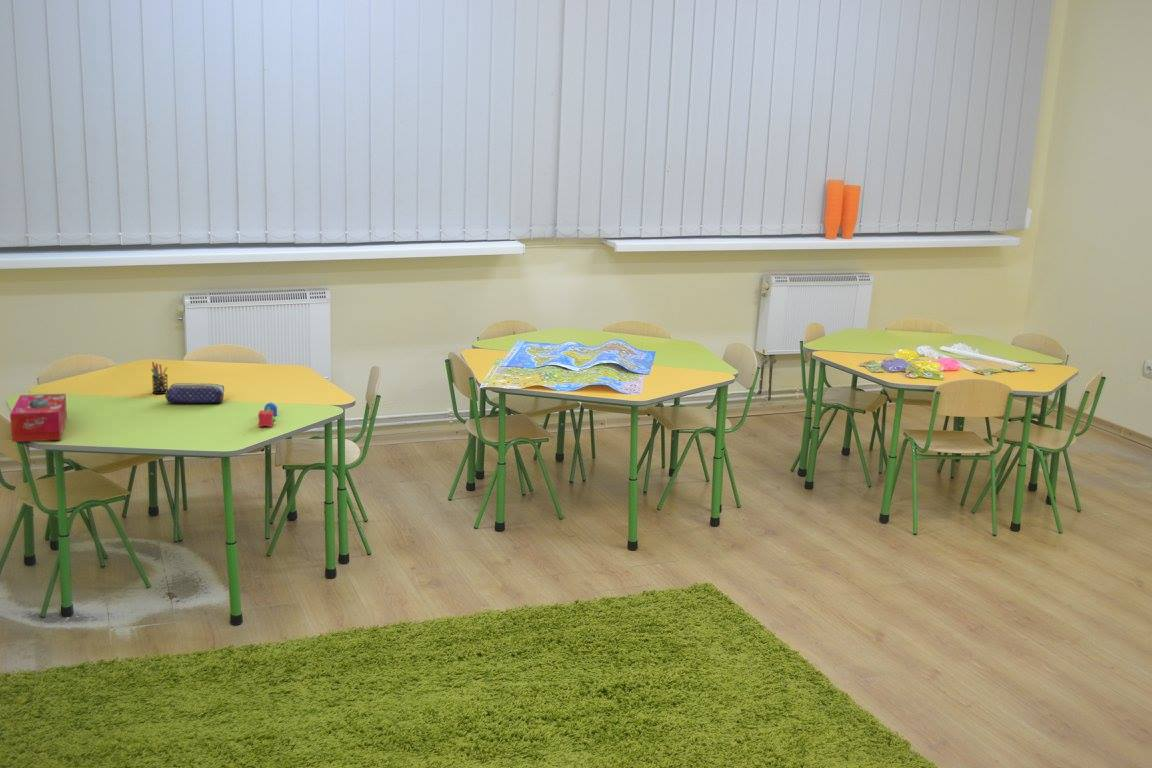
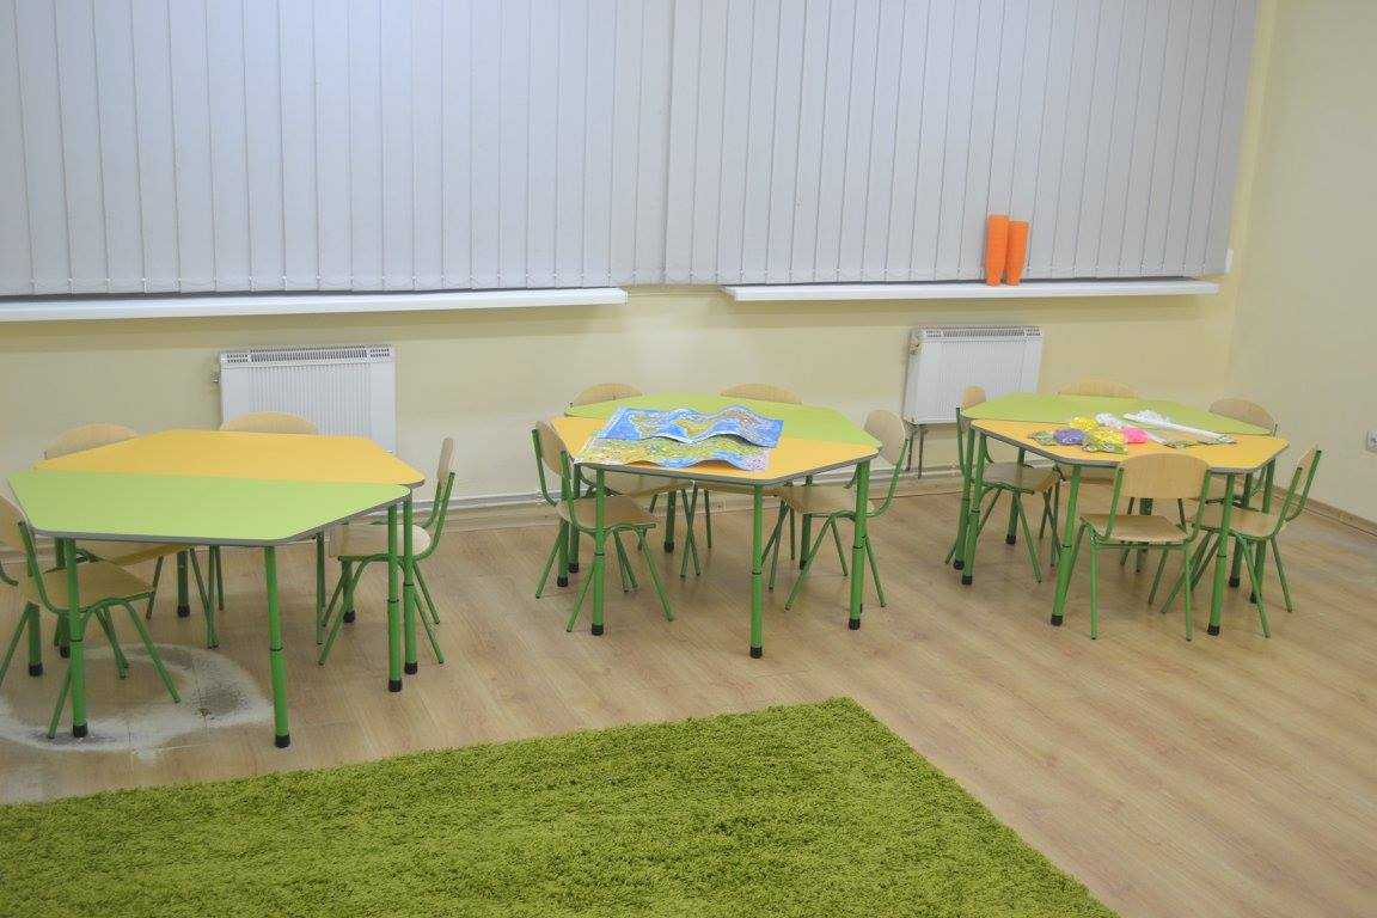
- pen holder (157, 377)
- pencil case (195, 392)
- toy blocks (268, 413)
- tissue box (39, 416)
